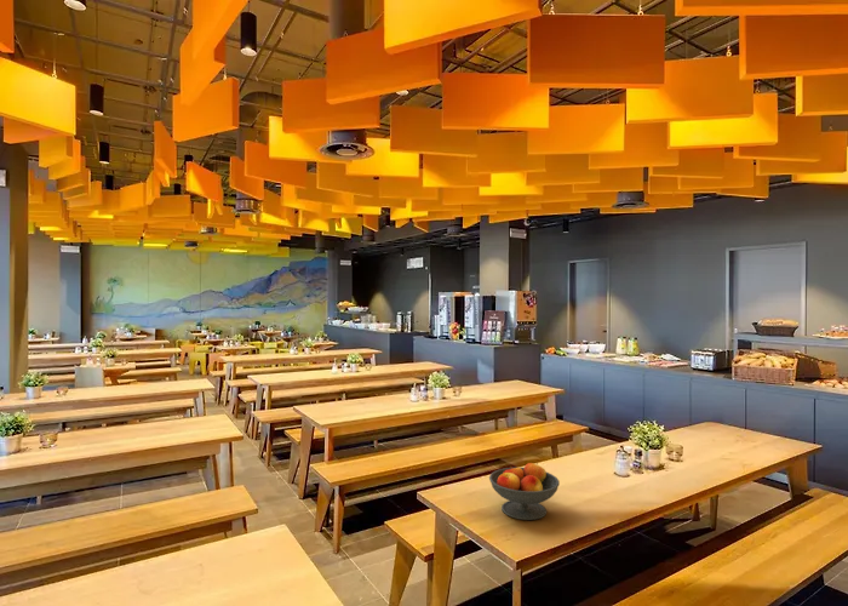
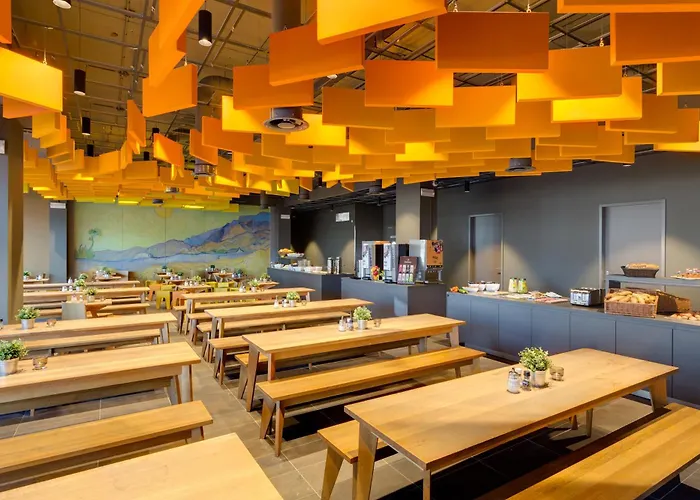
- fruit bowl (523, 488)
